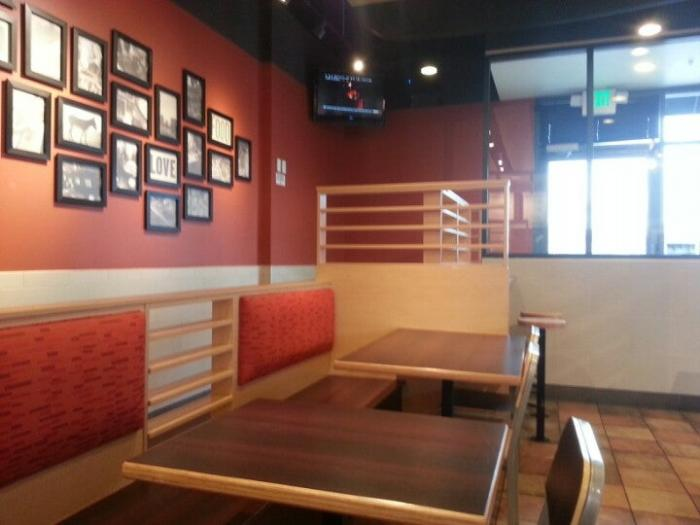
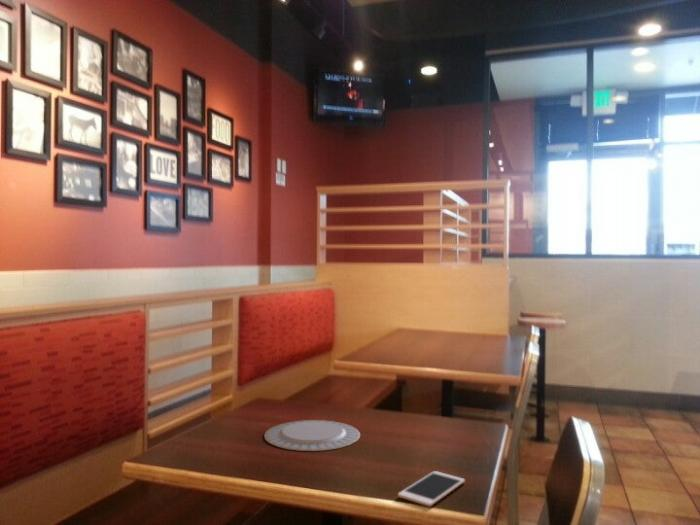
+ chinaware (312, 432)
+ cell phone (432, 487)
